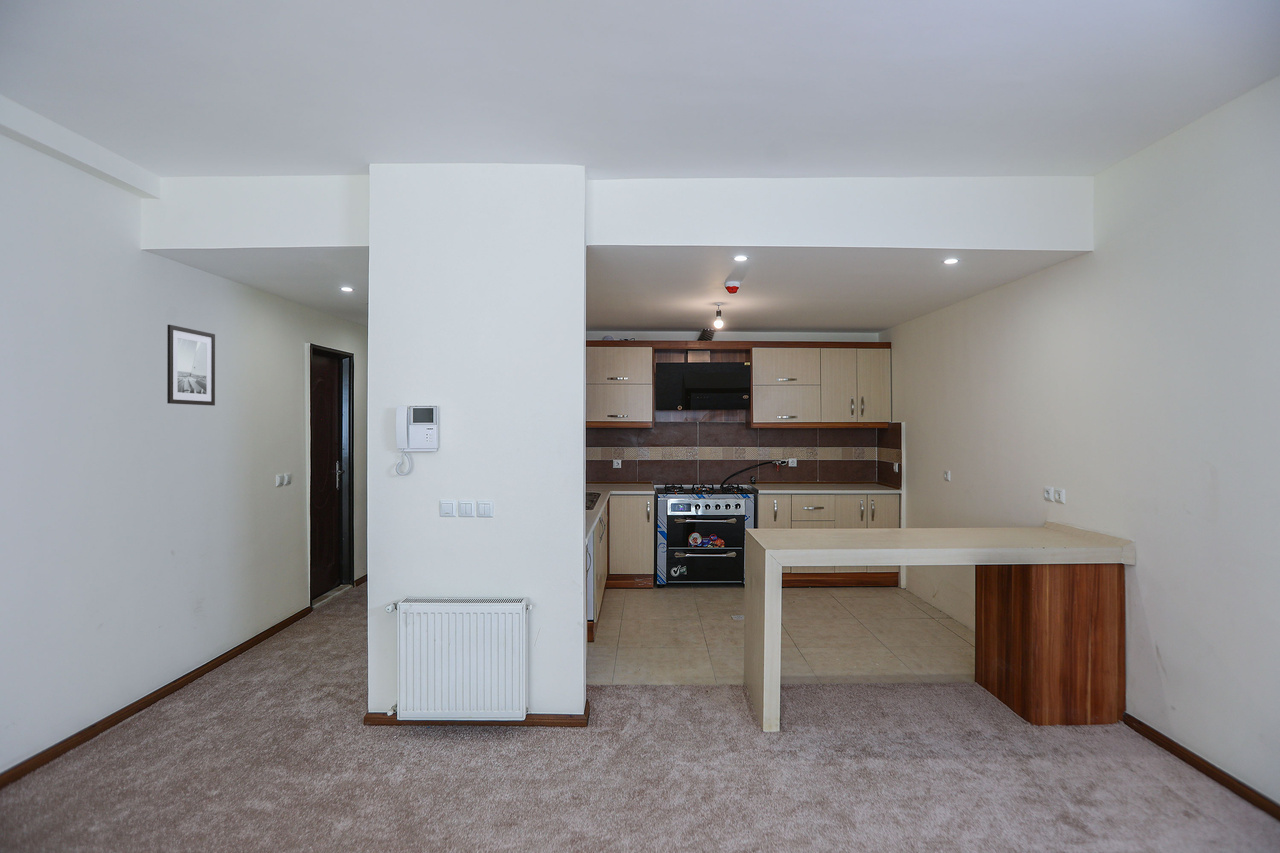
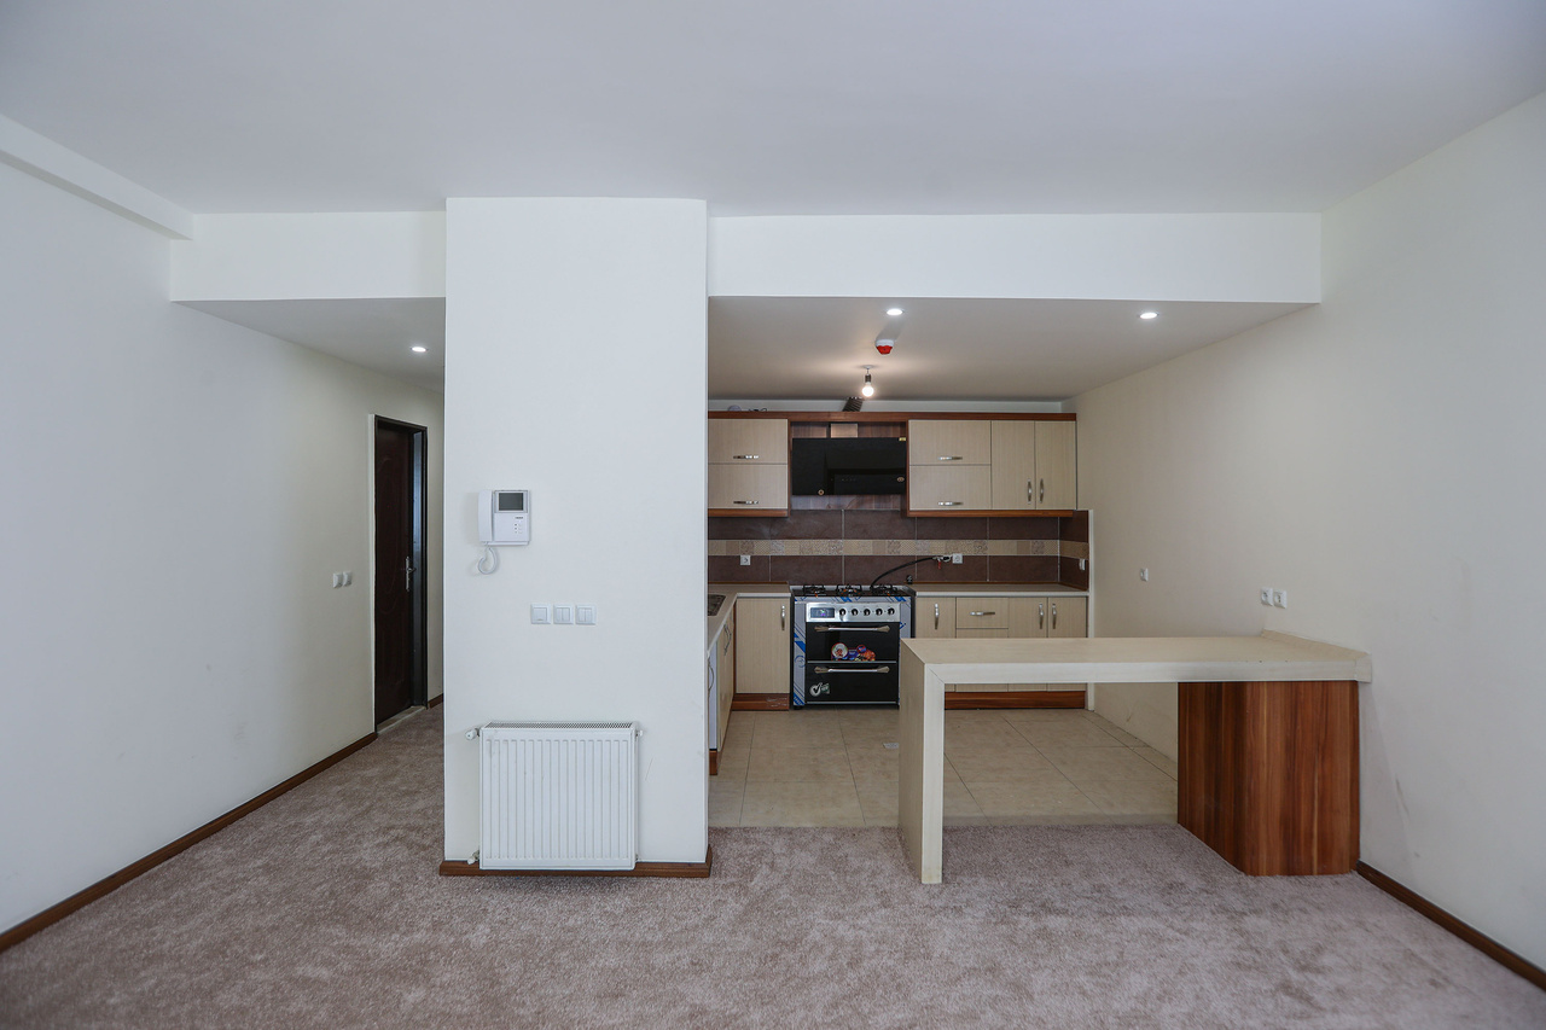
- wall art (192, 367)
